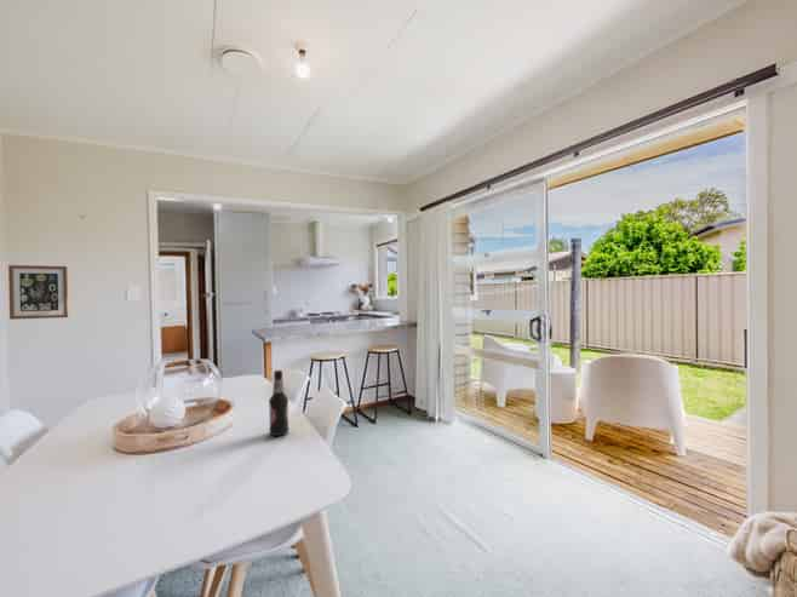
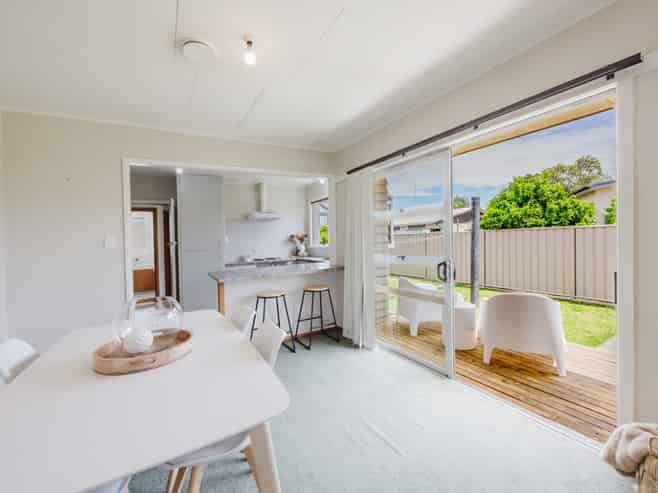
- bottle (279, 402)
- wall art (39, 292)
